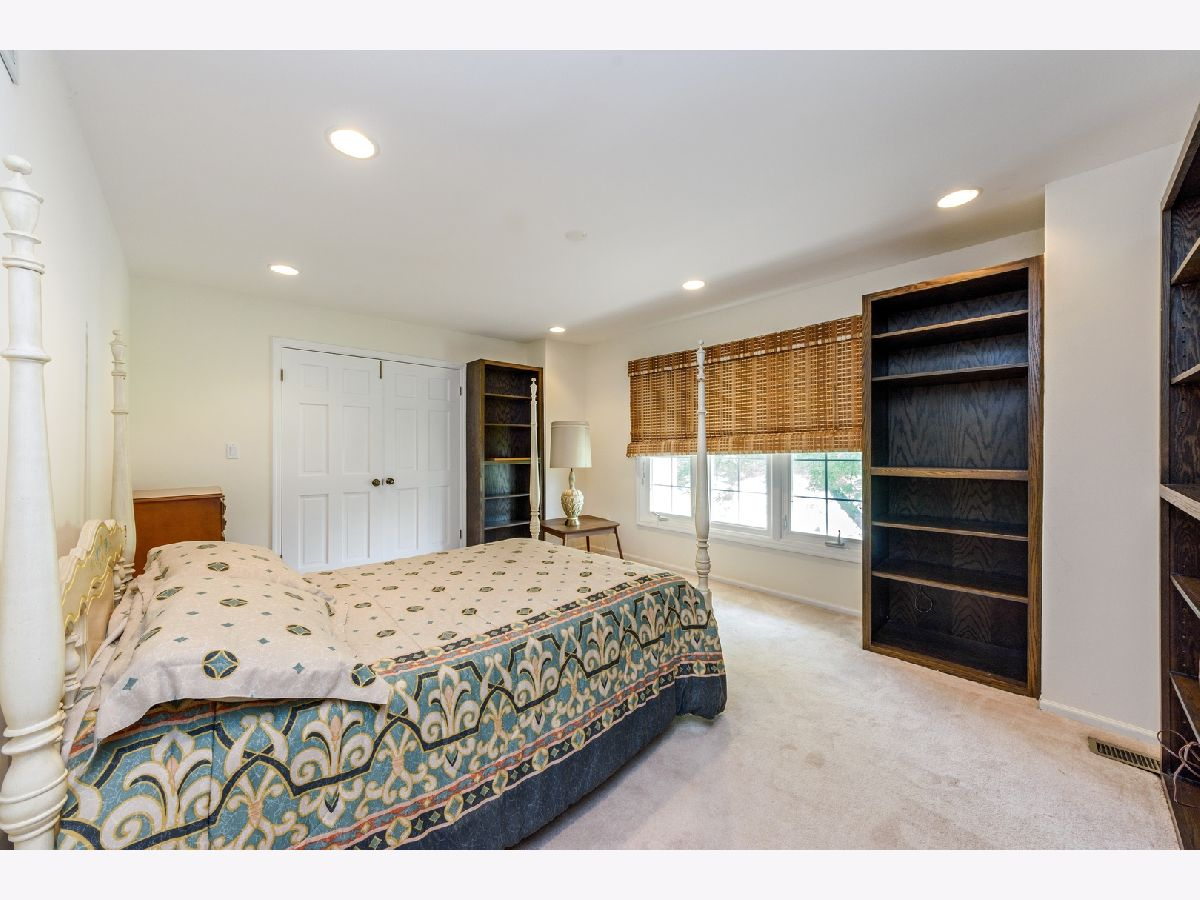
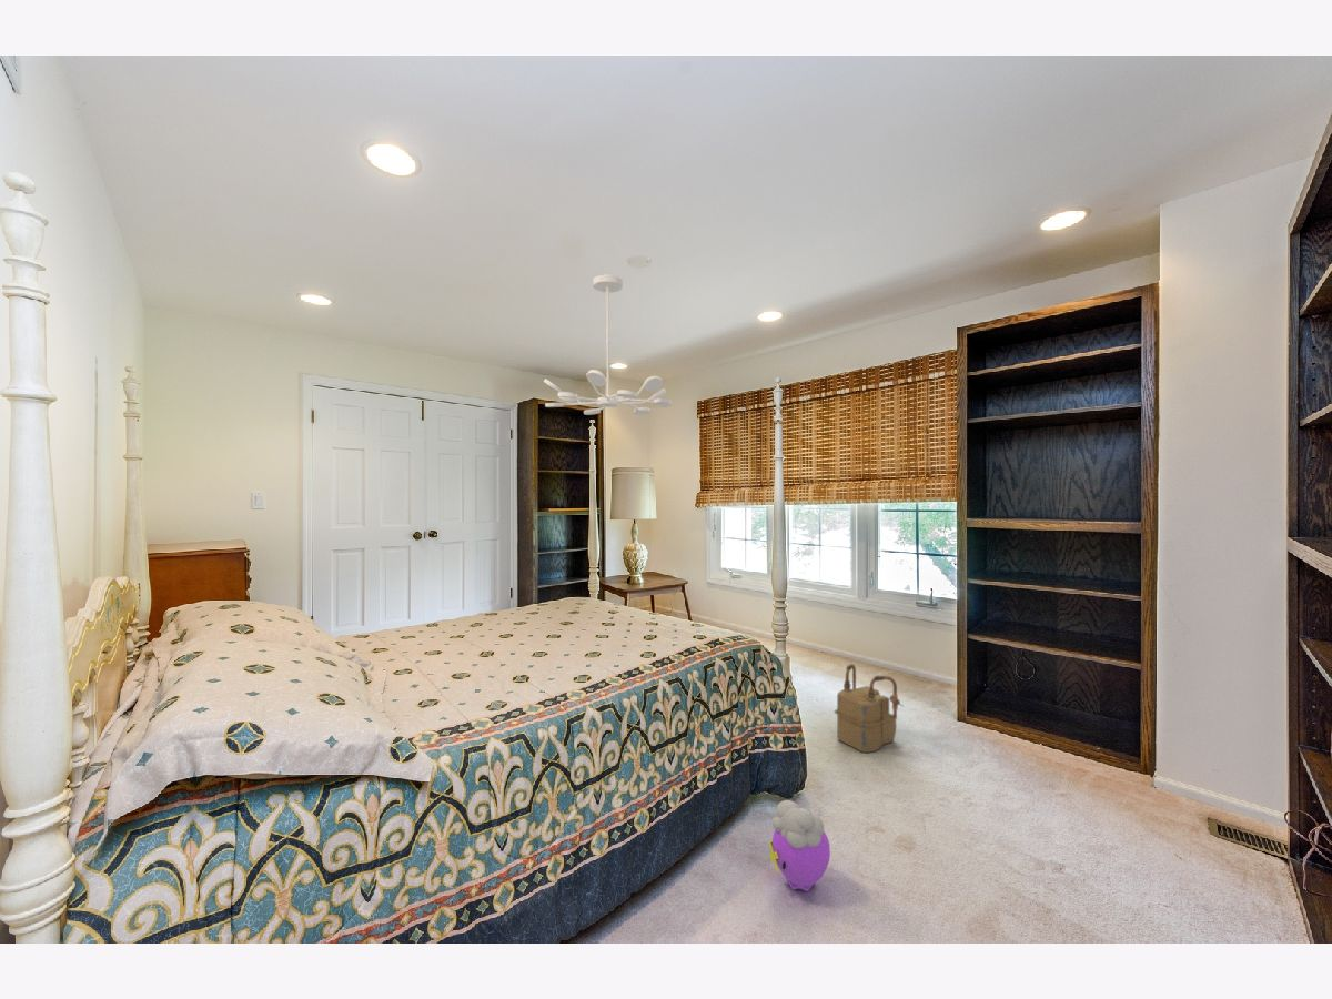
+ ceiling light (607, 343)
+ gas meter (869, 707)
+ plush toy (797, 840)
